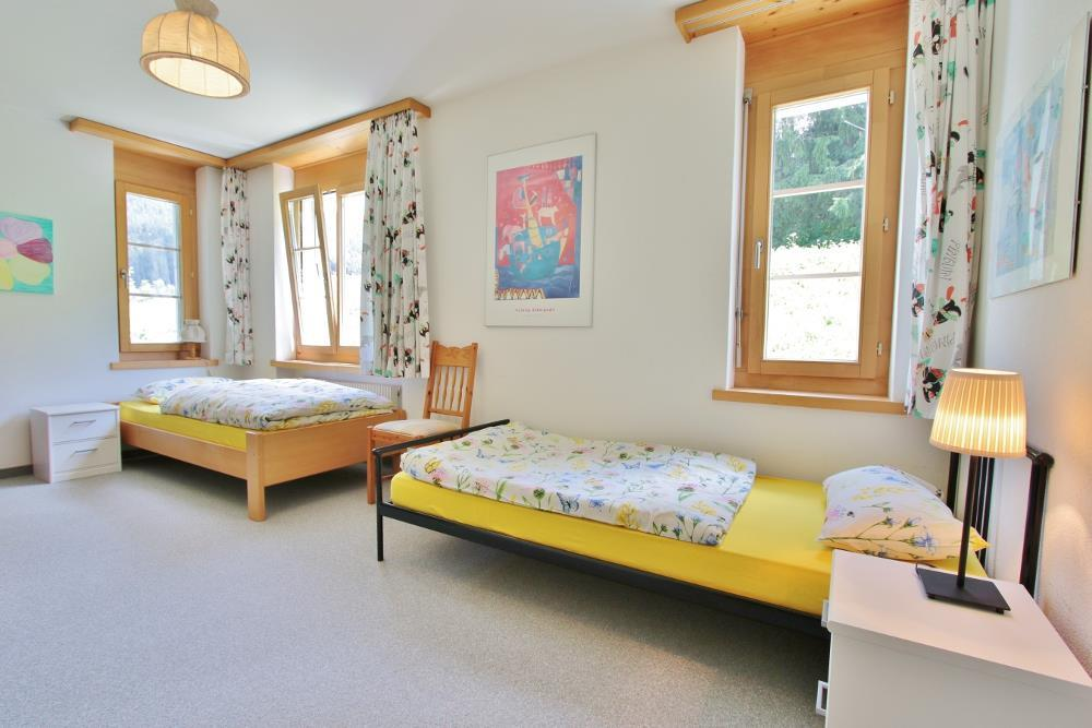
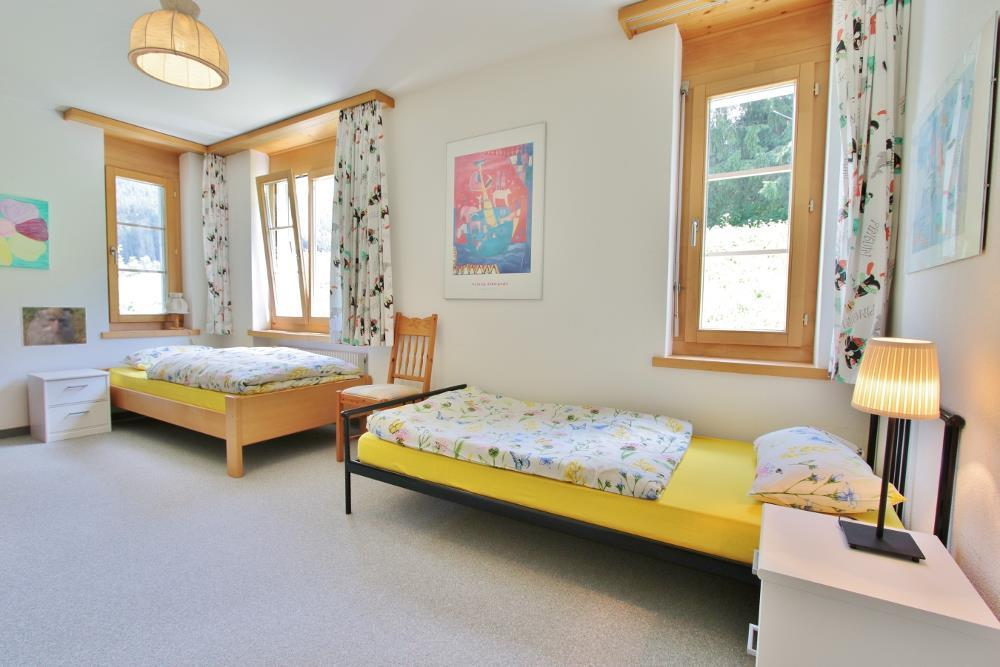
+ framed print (55, 326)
